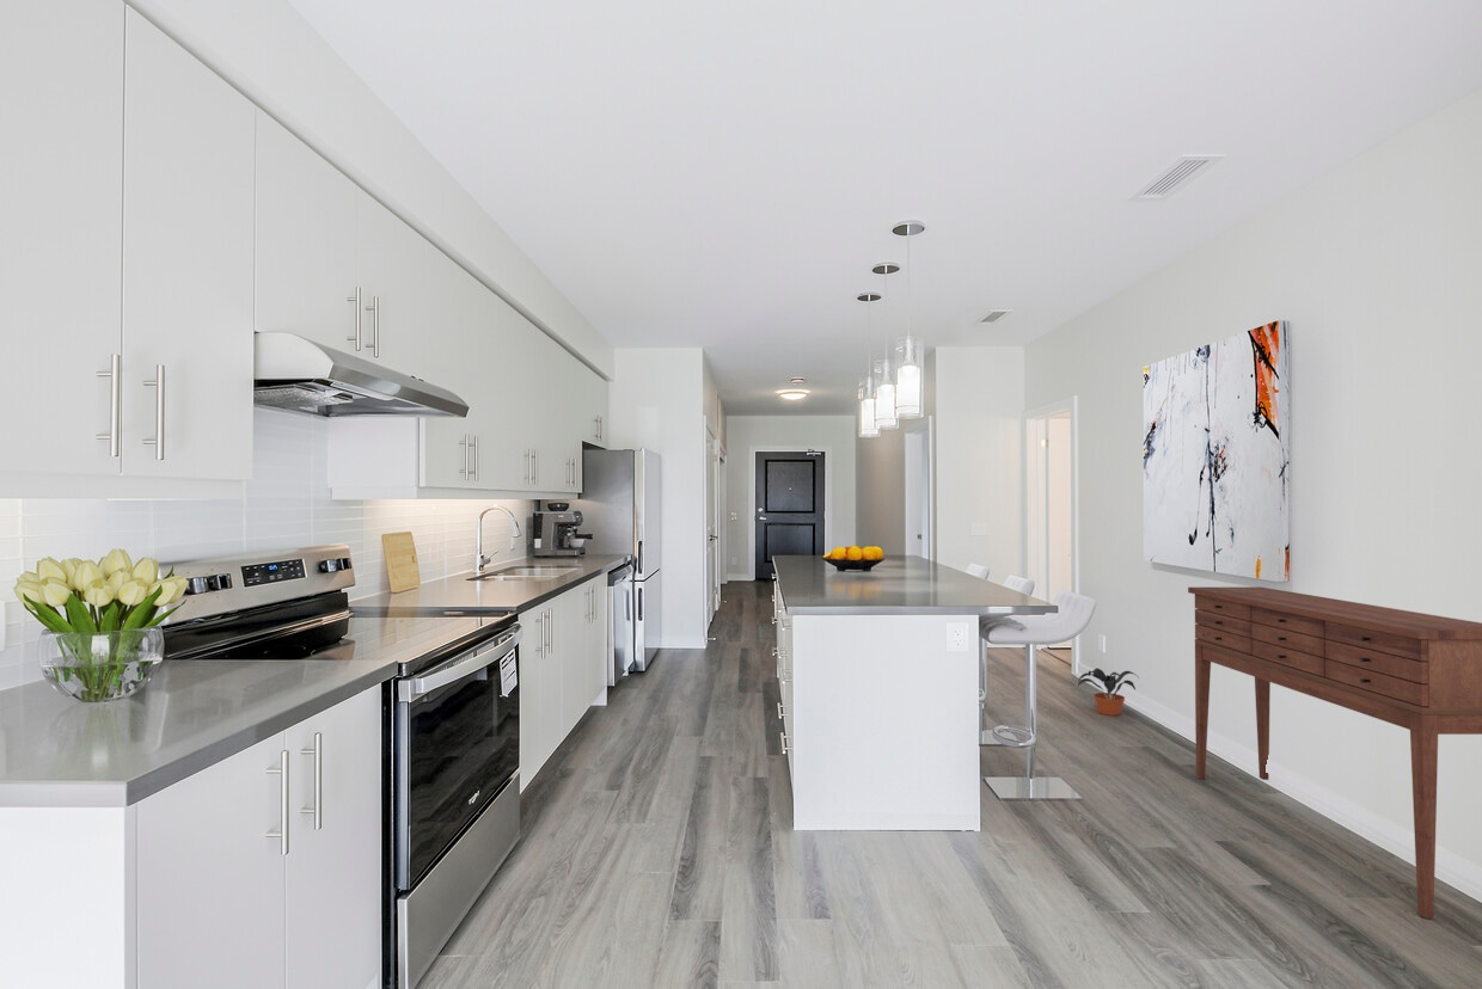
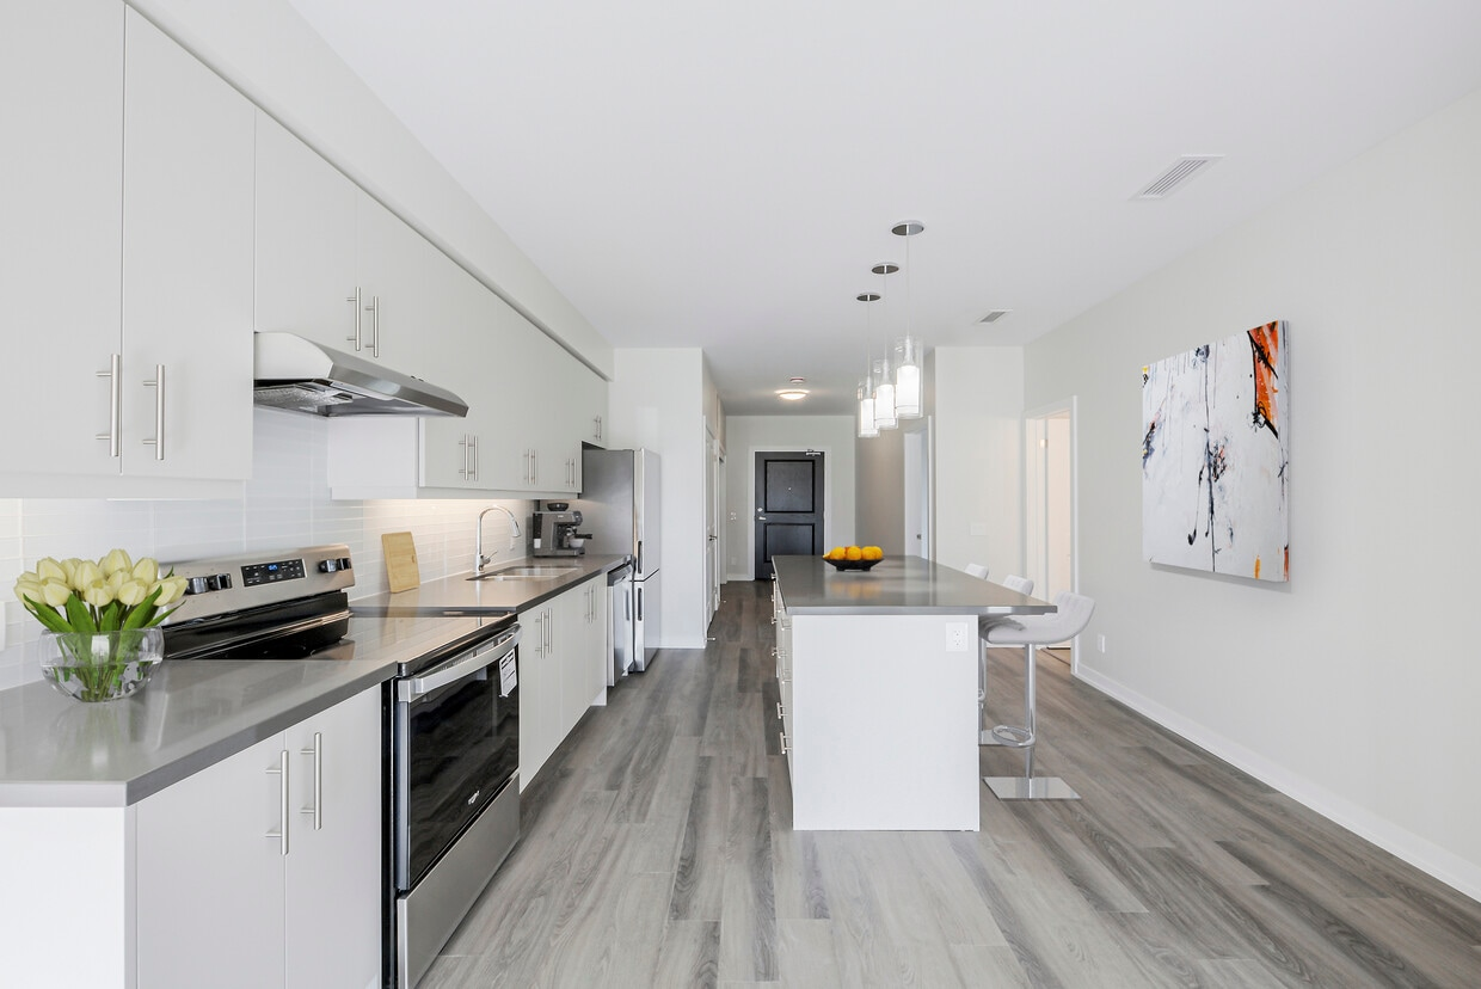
- console table (1328, 701)
- potted plant (1108, 690)
